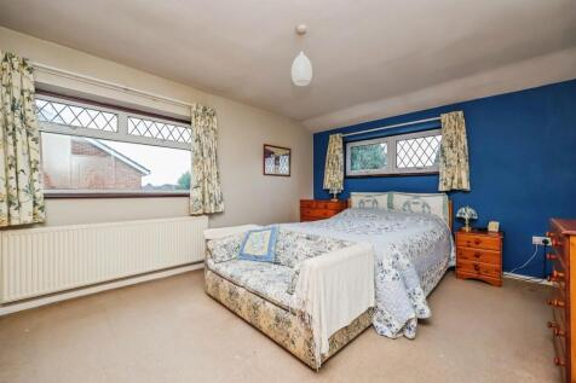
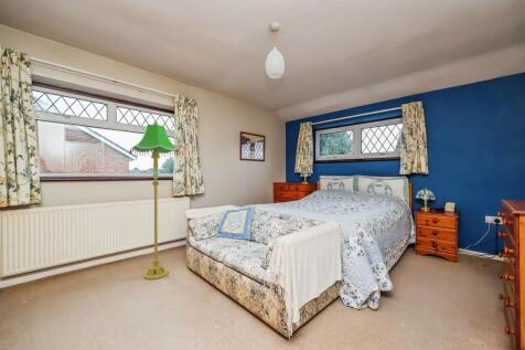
+ floor lamp (156, 198)
